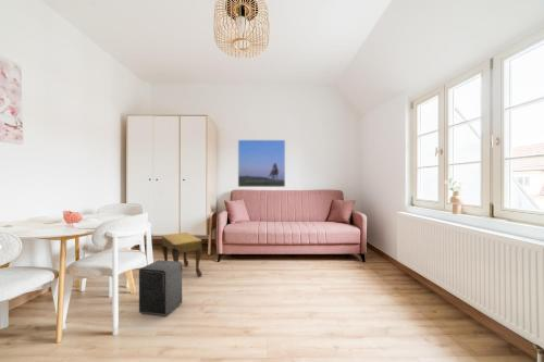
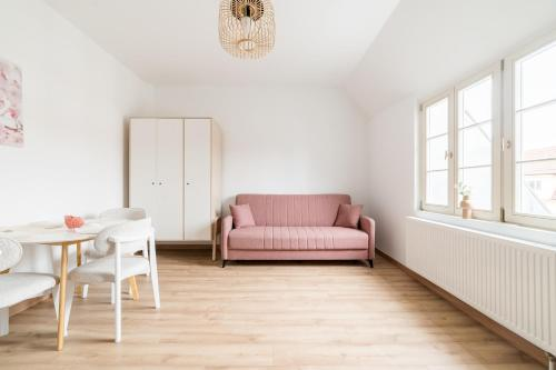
- footstool (181, 252)
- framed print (261, 163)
- speaker (162, 286)
